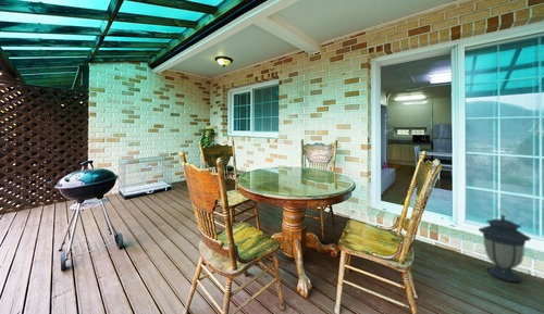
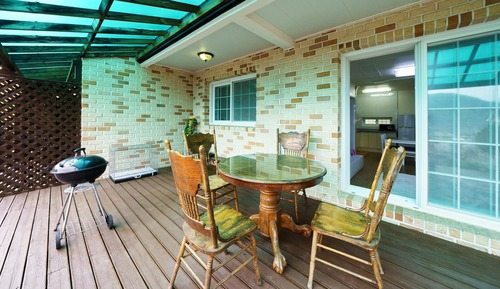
- lantern (503, 241)
